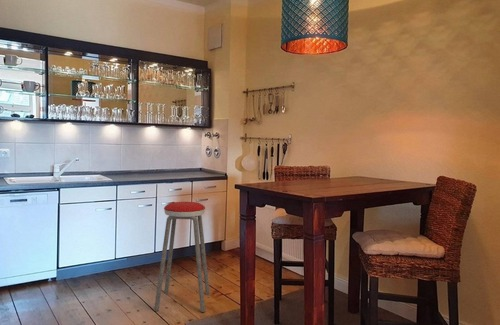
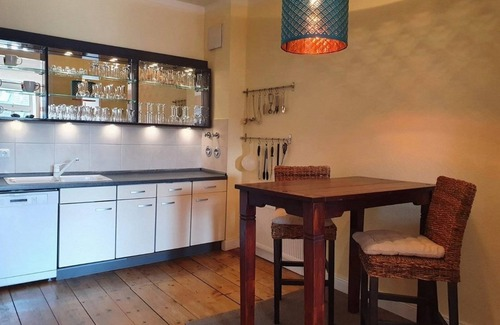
- music stool (172, 252)
